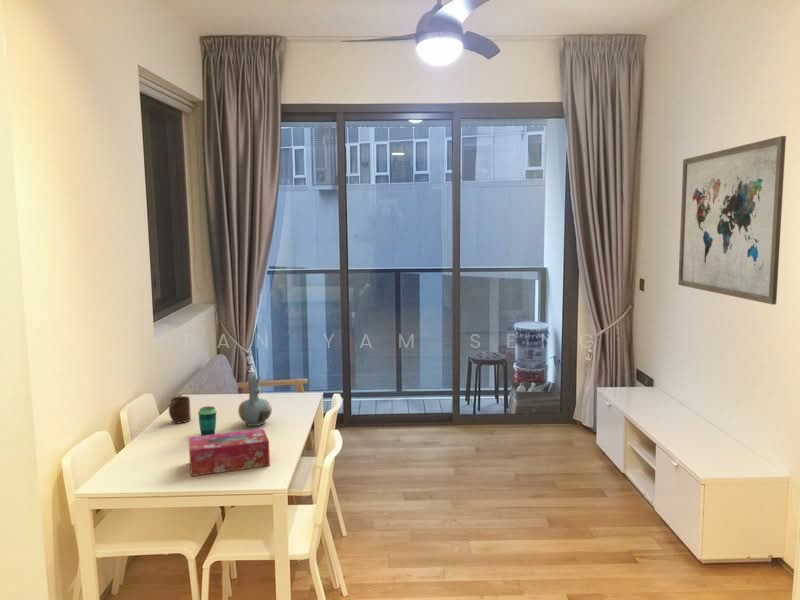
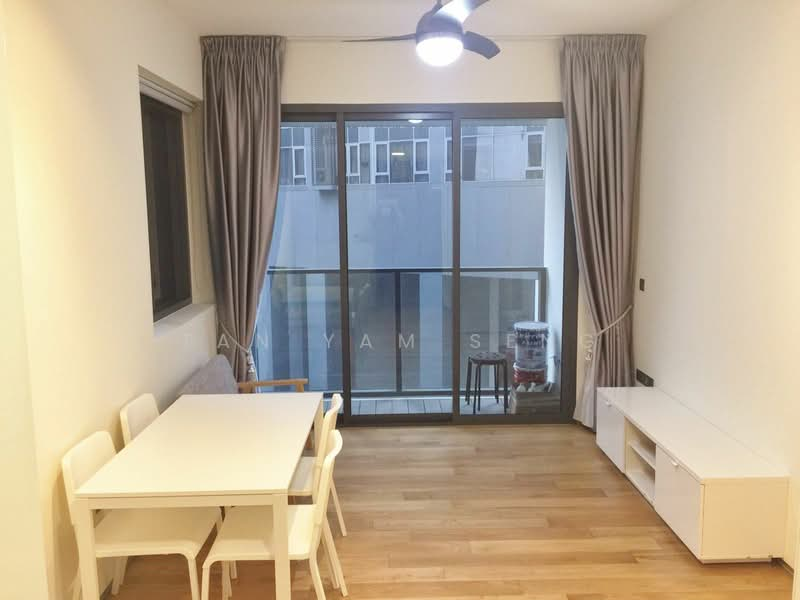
- tissue box (228, 451)
- wall art (723, 222)
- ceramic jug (254, 397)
- cup (207, 421)
- cup (179, 410)
